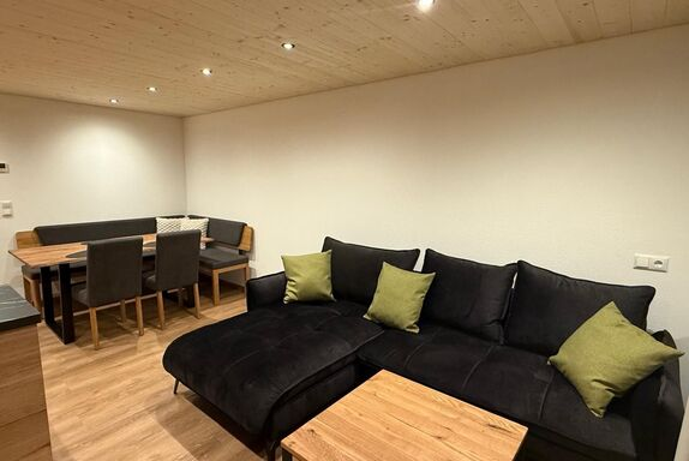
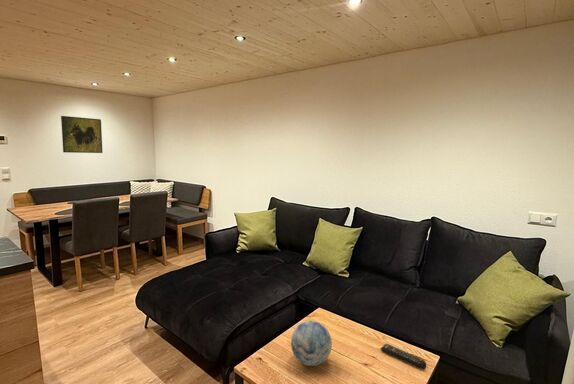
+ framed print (82, 135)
+ decorative orb (311, 342)
+ remote control (402, 355)
